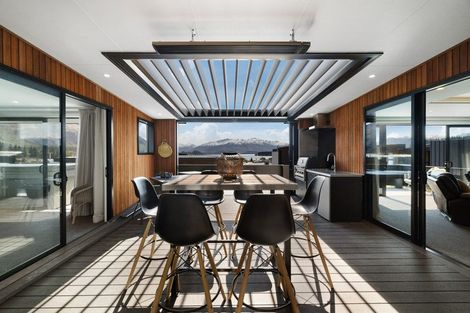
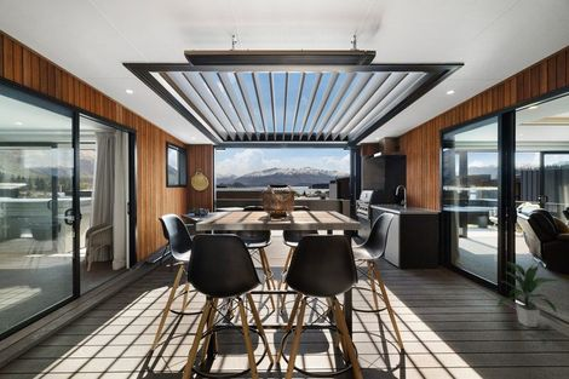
+ indoor plant (524, 292)
